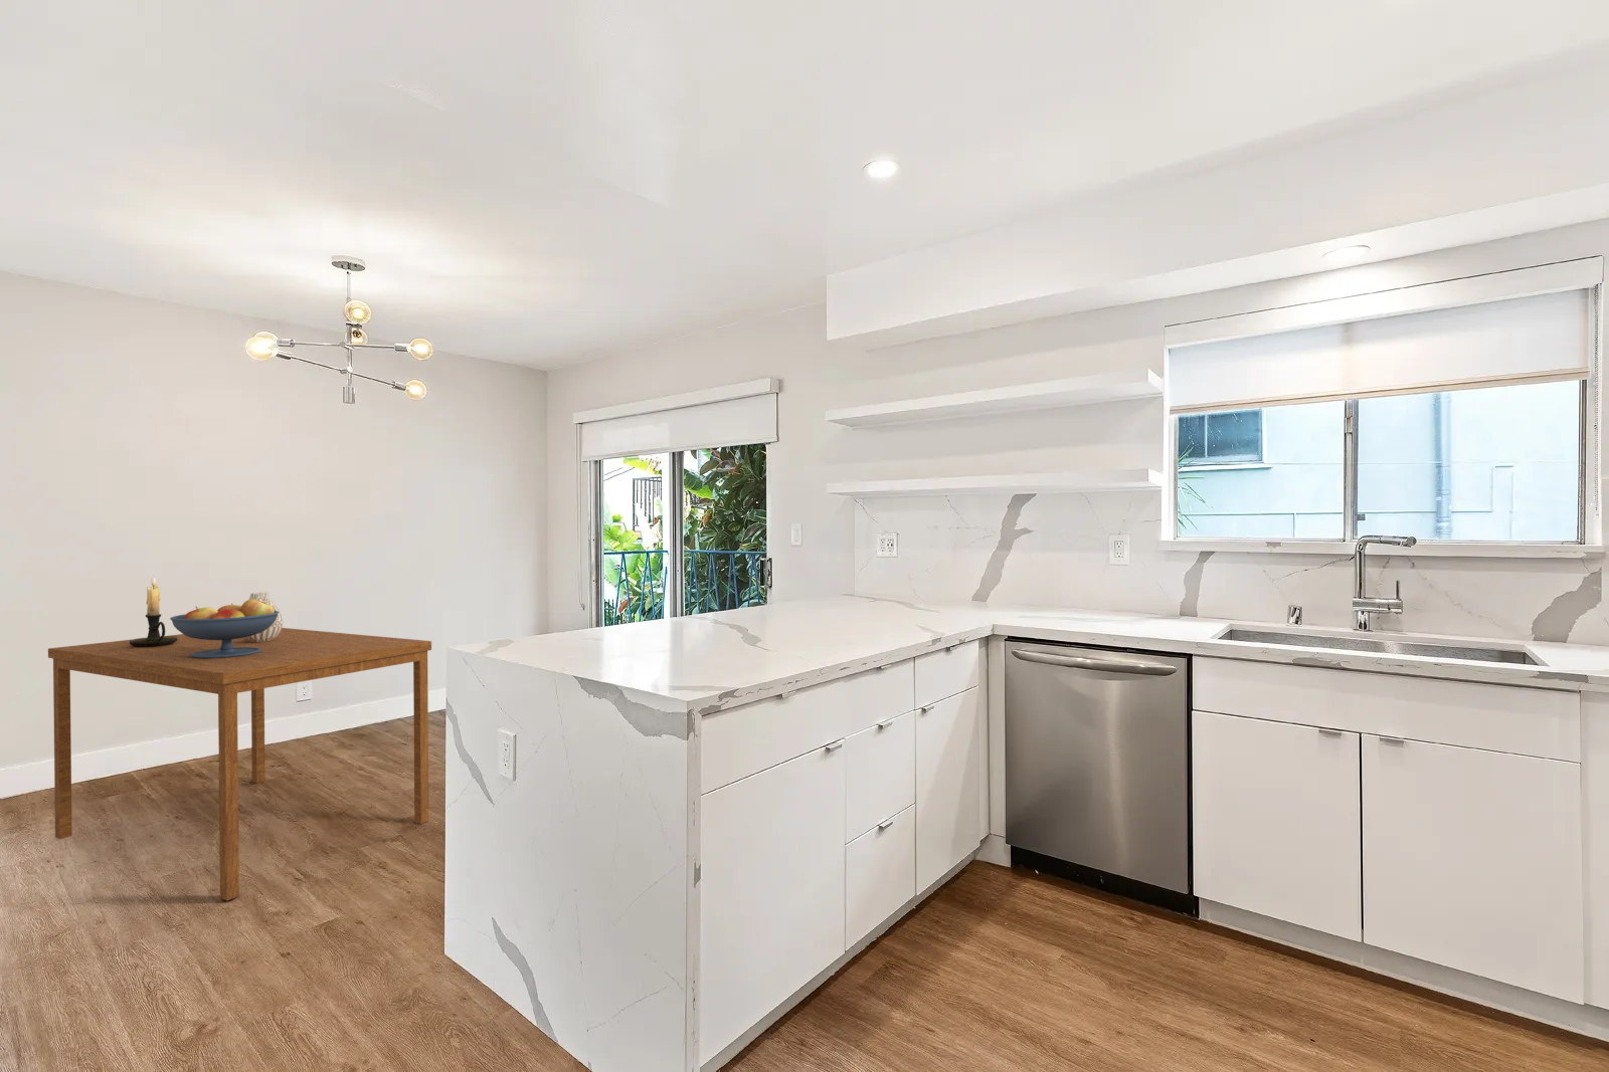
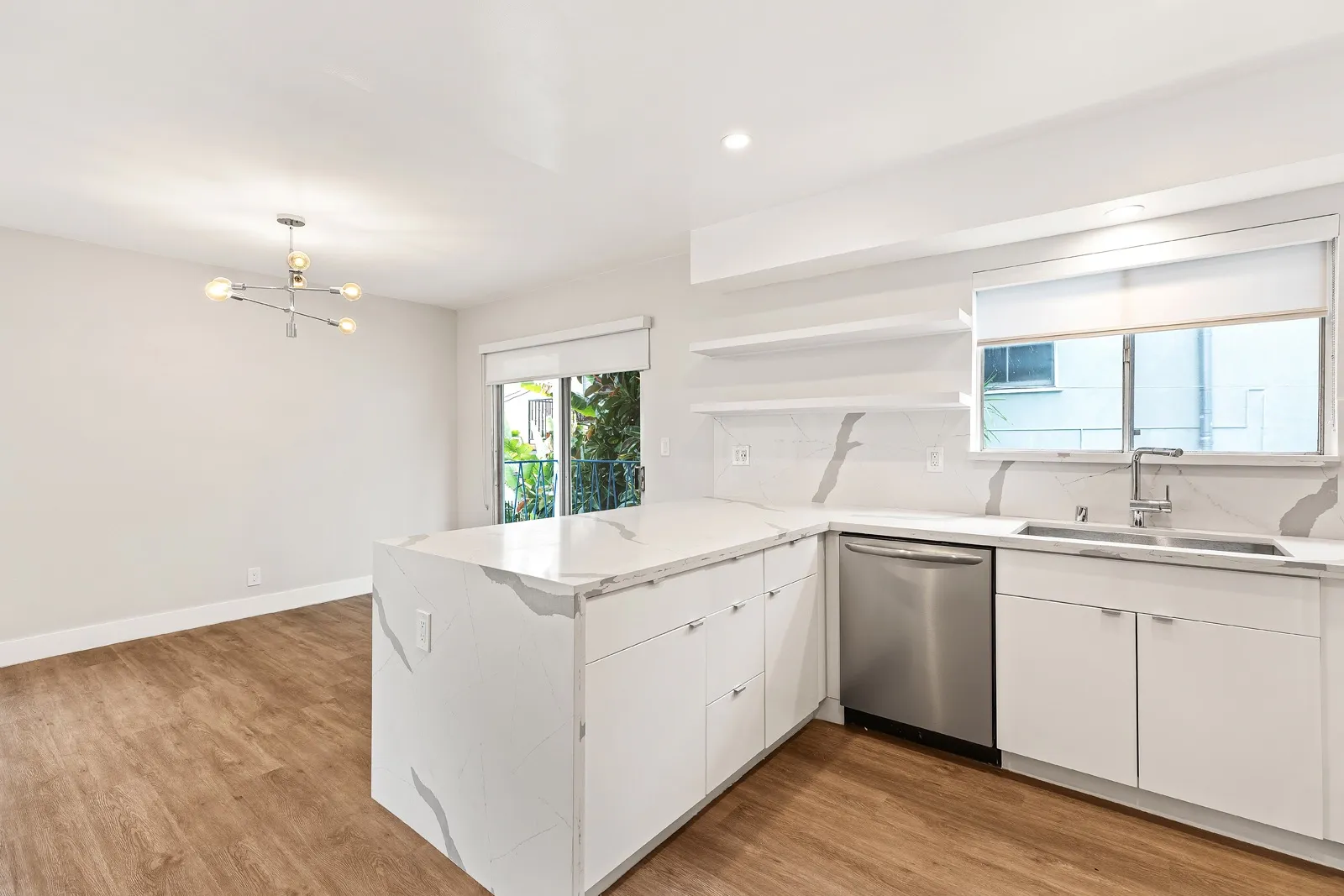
- dining table (251, 737)
- fruit bowl (226, 626)
- vase (269, 626)
- candle holder (154, 610)
